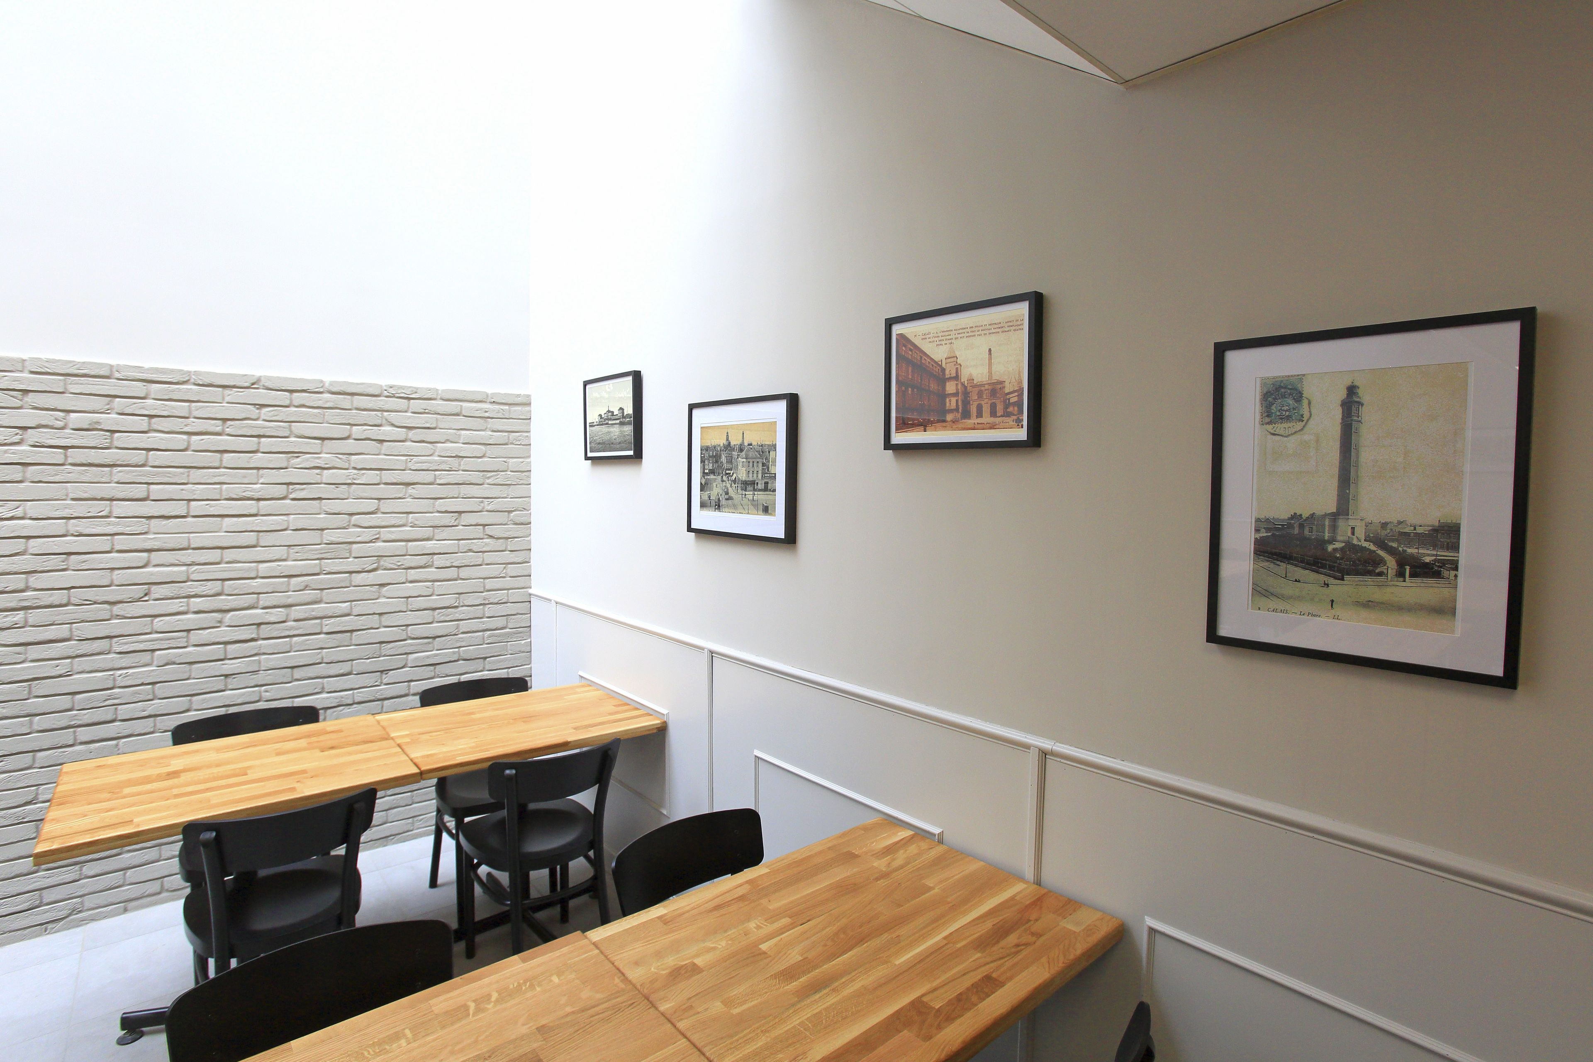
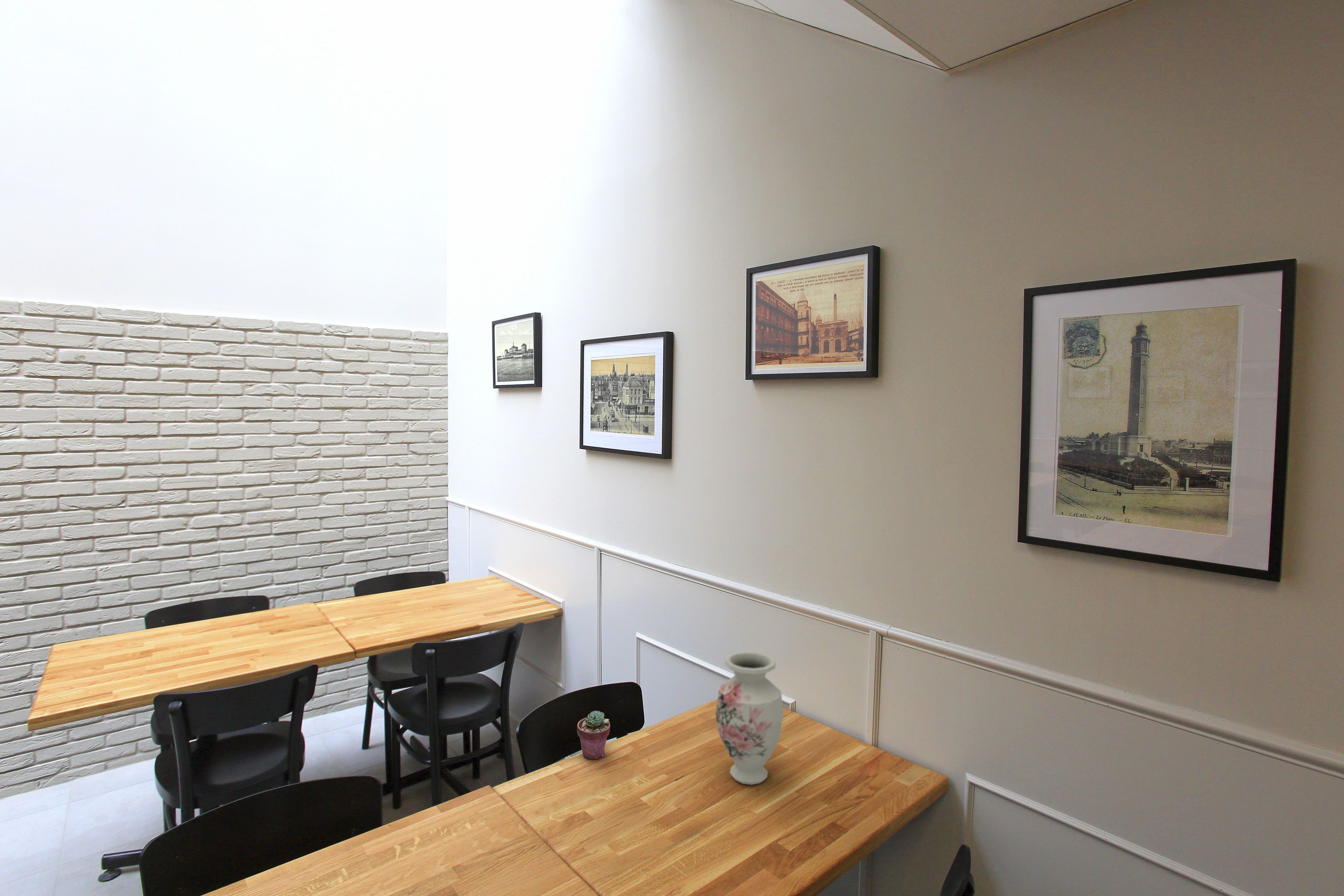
+ vase (749, 718)
+ potted succulent (594, 733)
